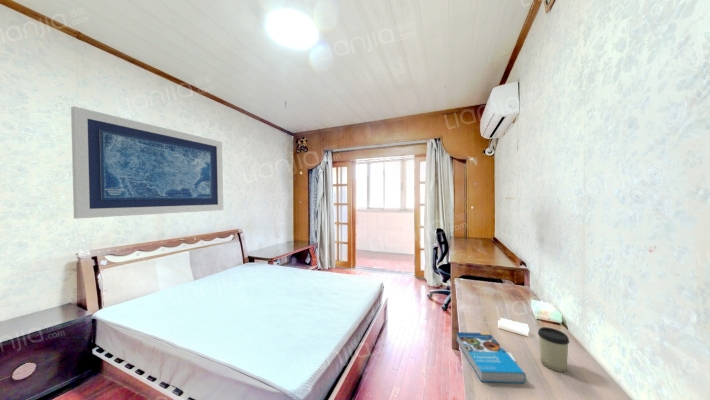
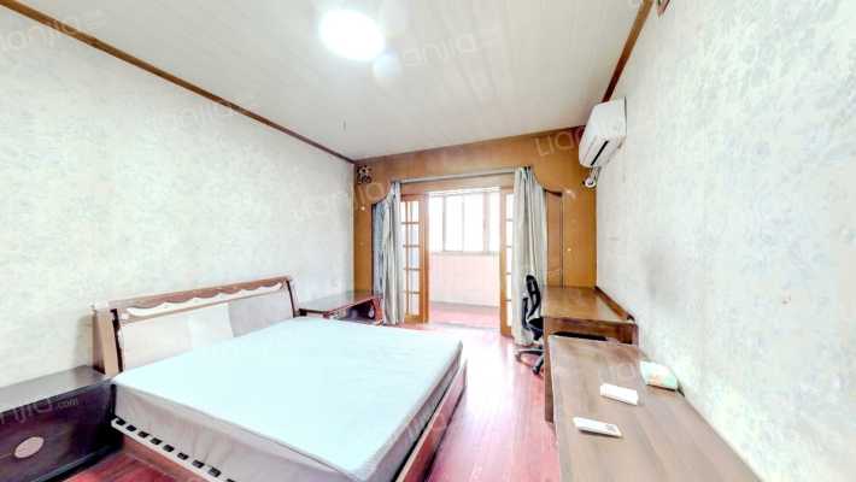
- cup (553, 348)
- book (486, 354)
- wall art (165, 171)
